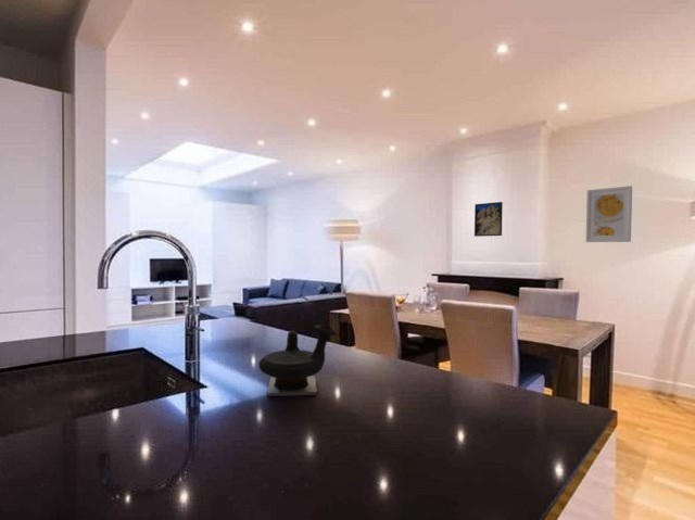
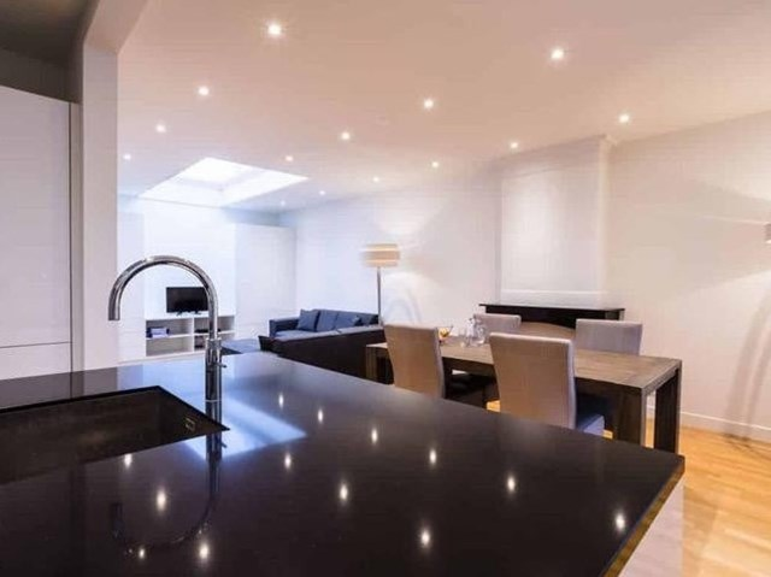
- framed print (608, 215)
- teapot (298, 354)
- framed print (488, 219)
